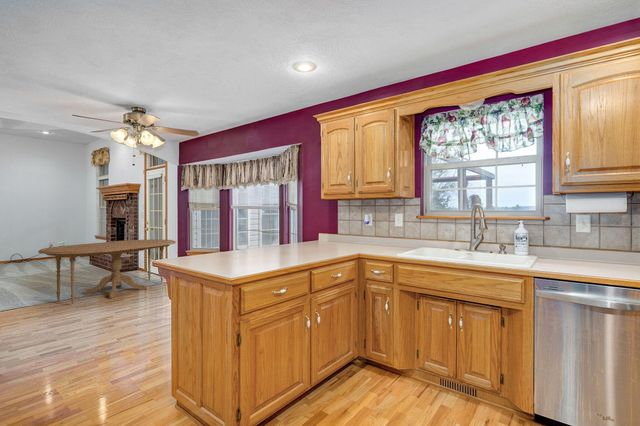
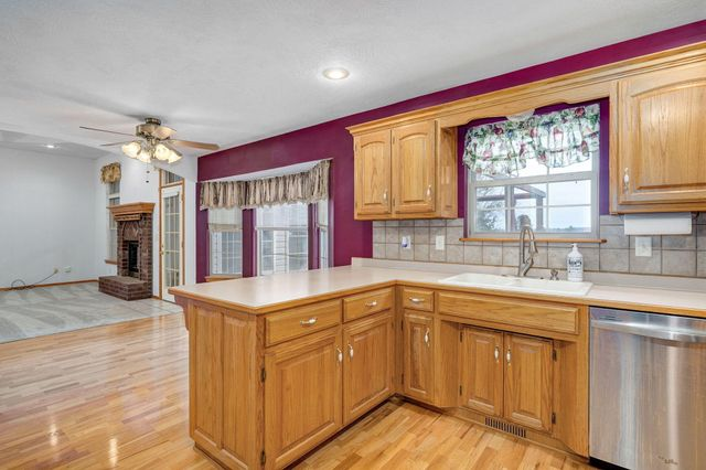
- dining table (116, 268)
